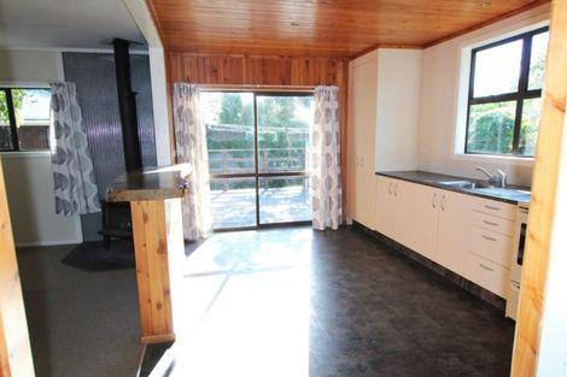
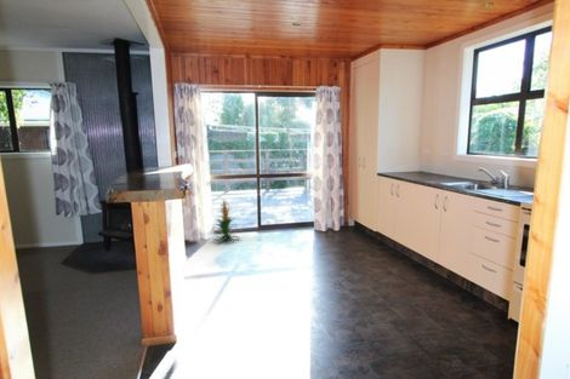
+ indoor plant (224, 218)
